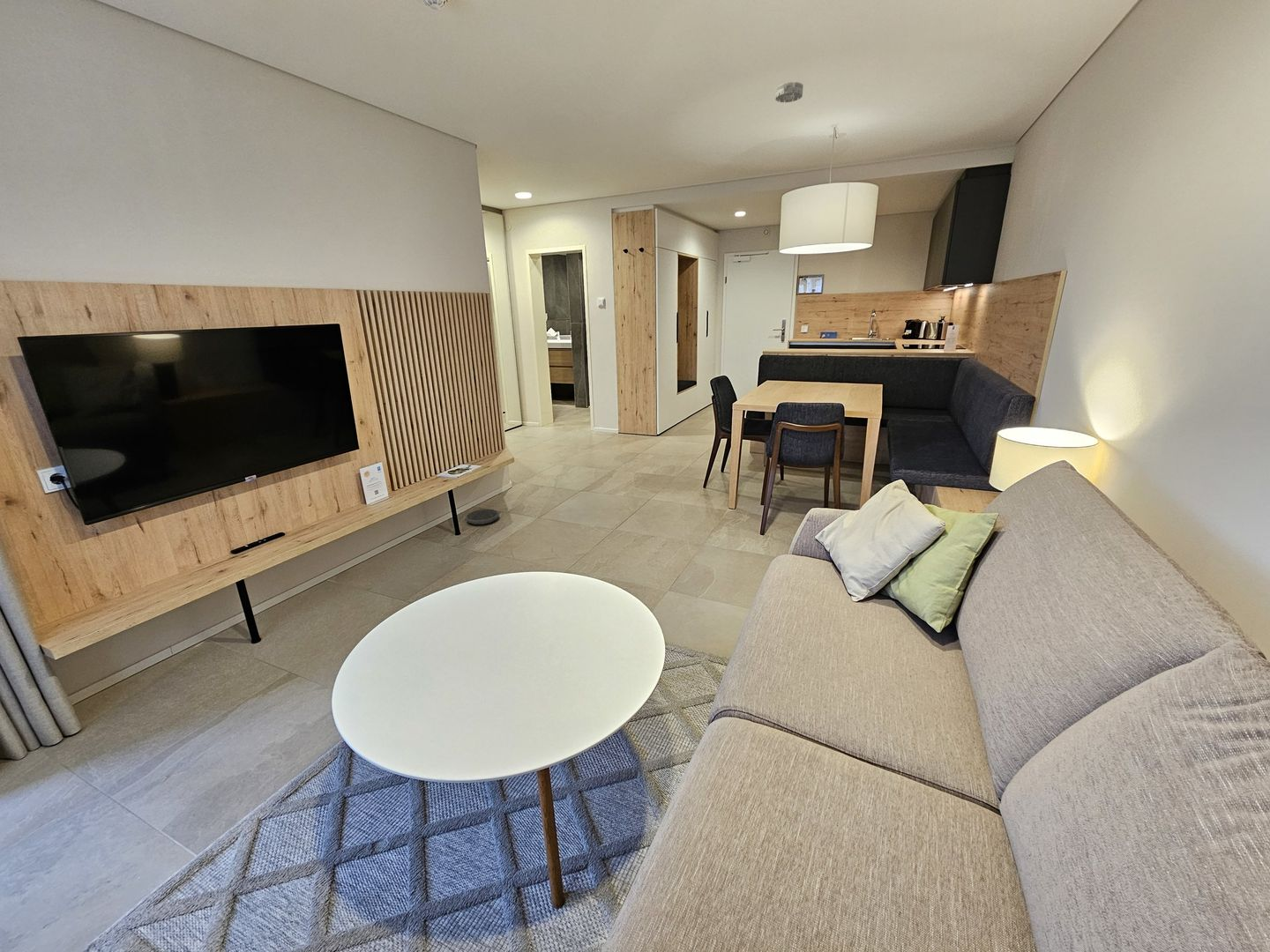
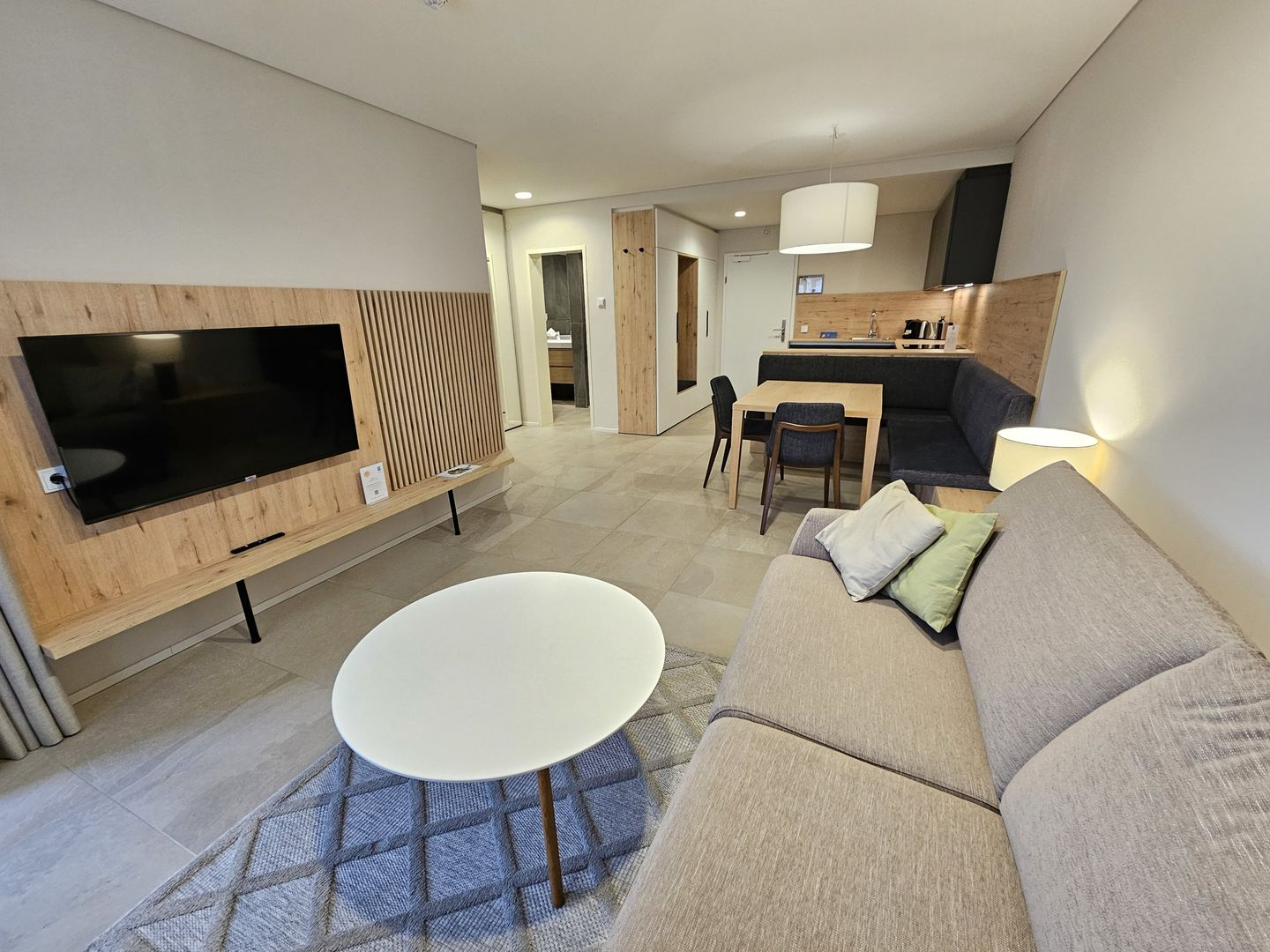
- smoke detector (788, 92)
- speaker (481, 516)
